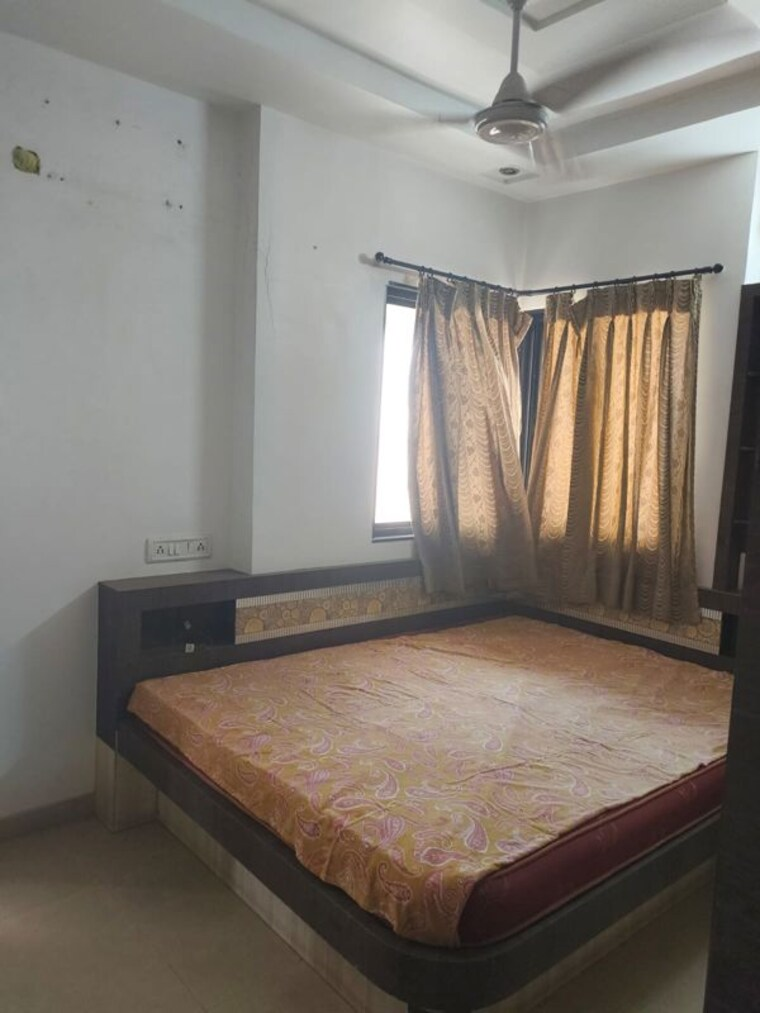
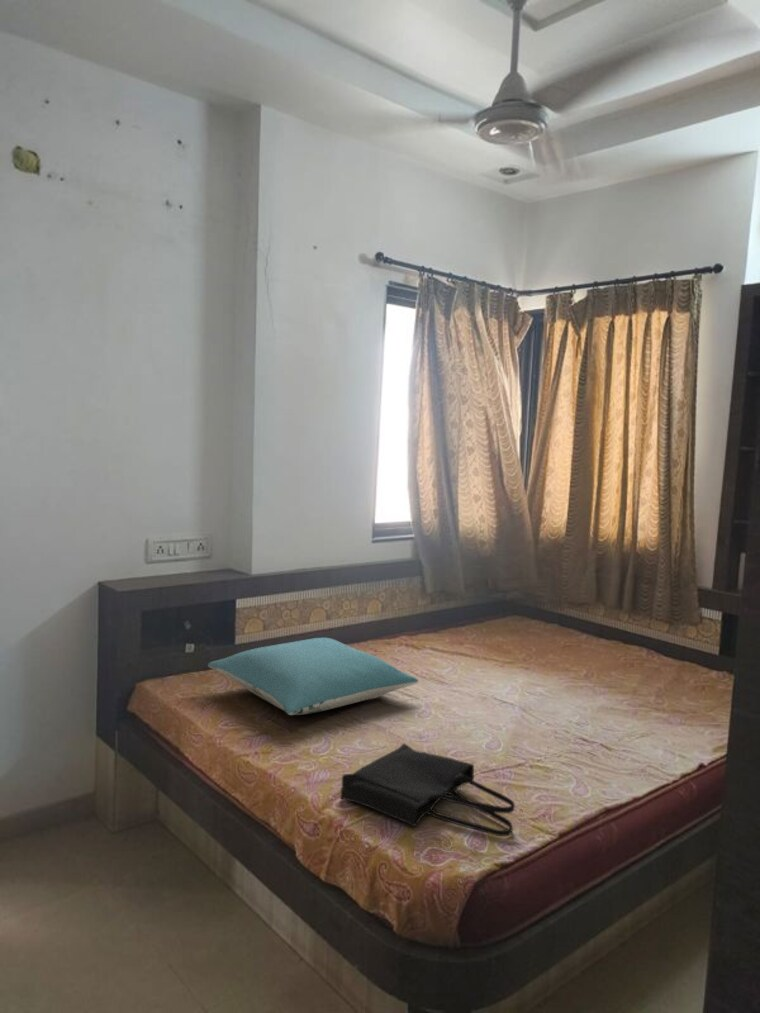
+ tote bag (437, 791)
+ pillow (312, 672)
